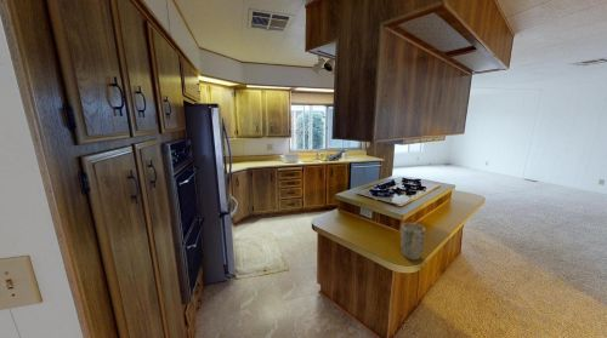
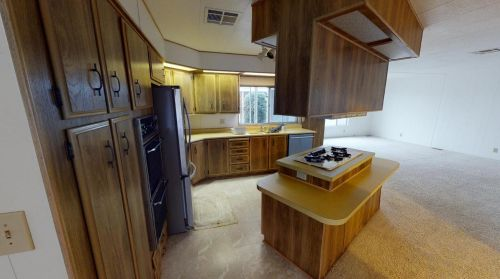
- plant pot (412, 241)
